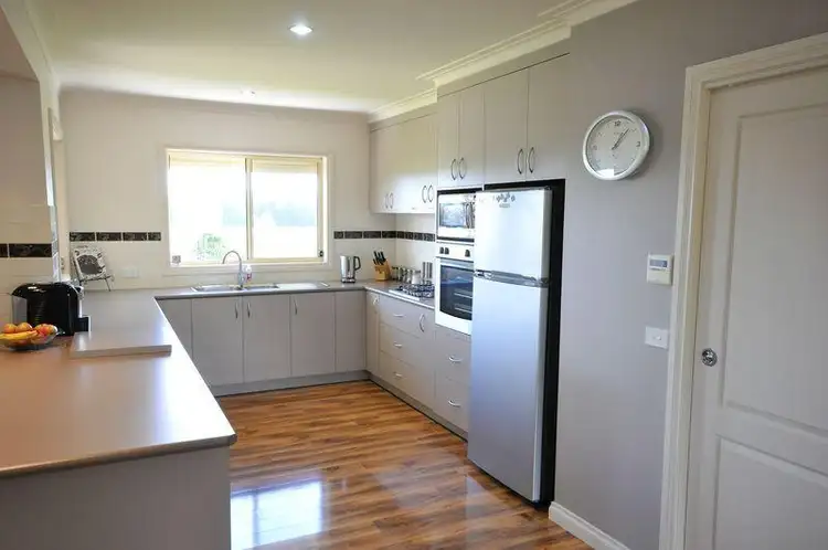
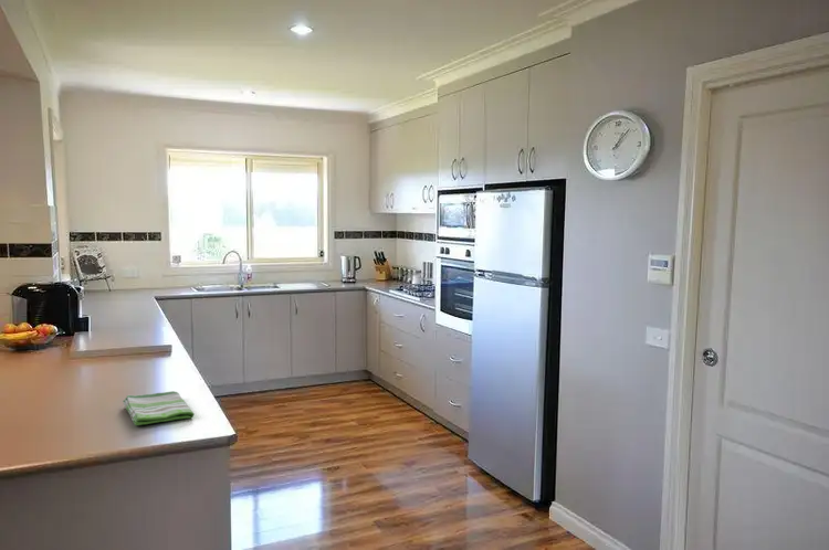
+ dish towel (158, 405)
